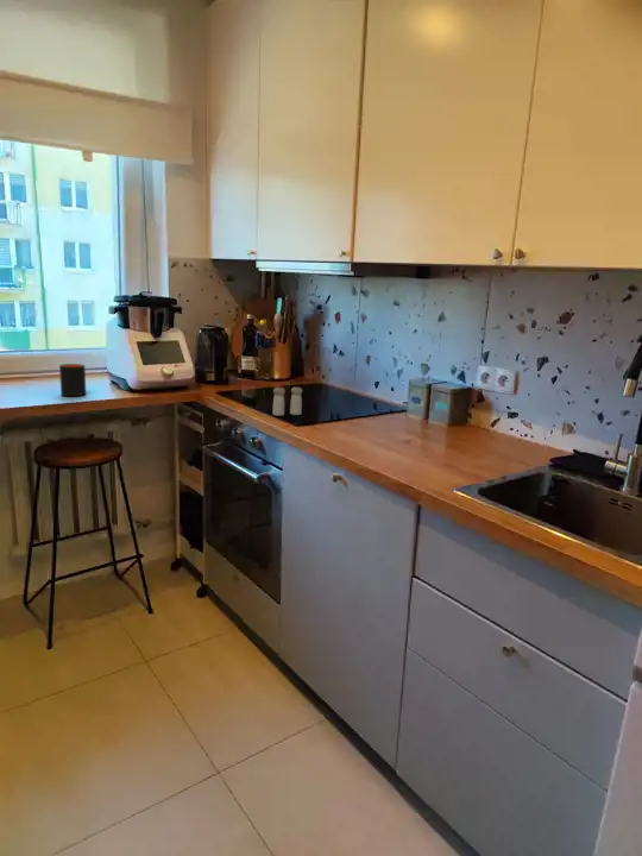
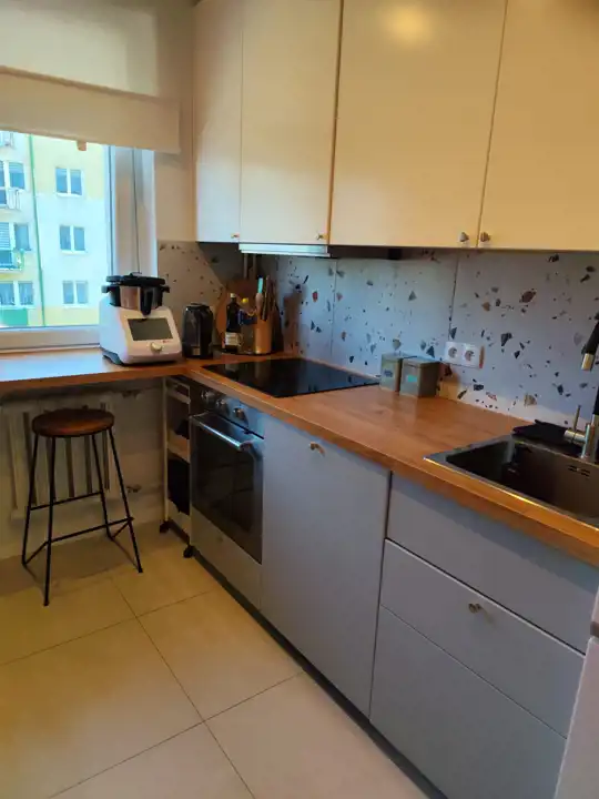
- mug (73, 378)
- salt and pepper shaker (290, 403)
